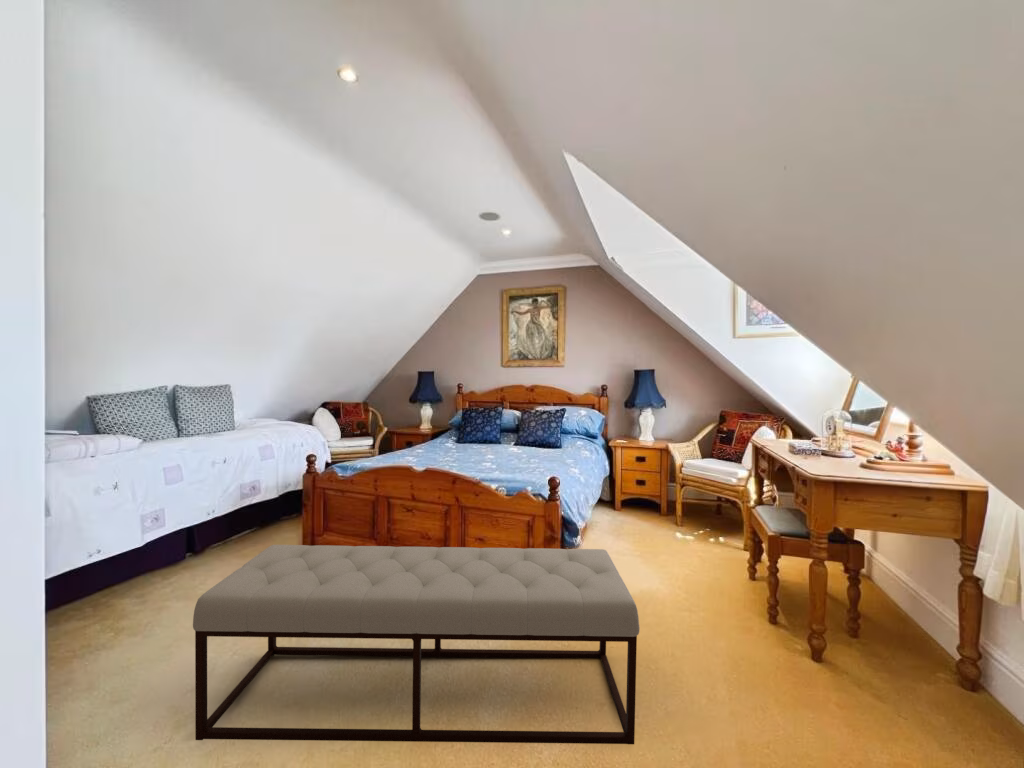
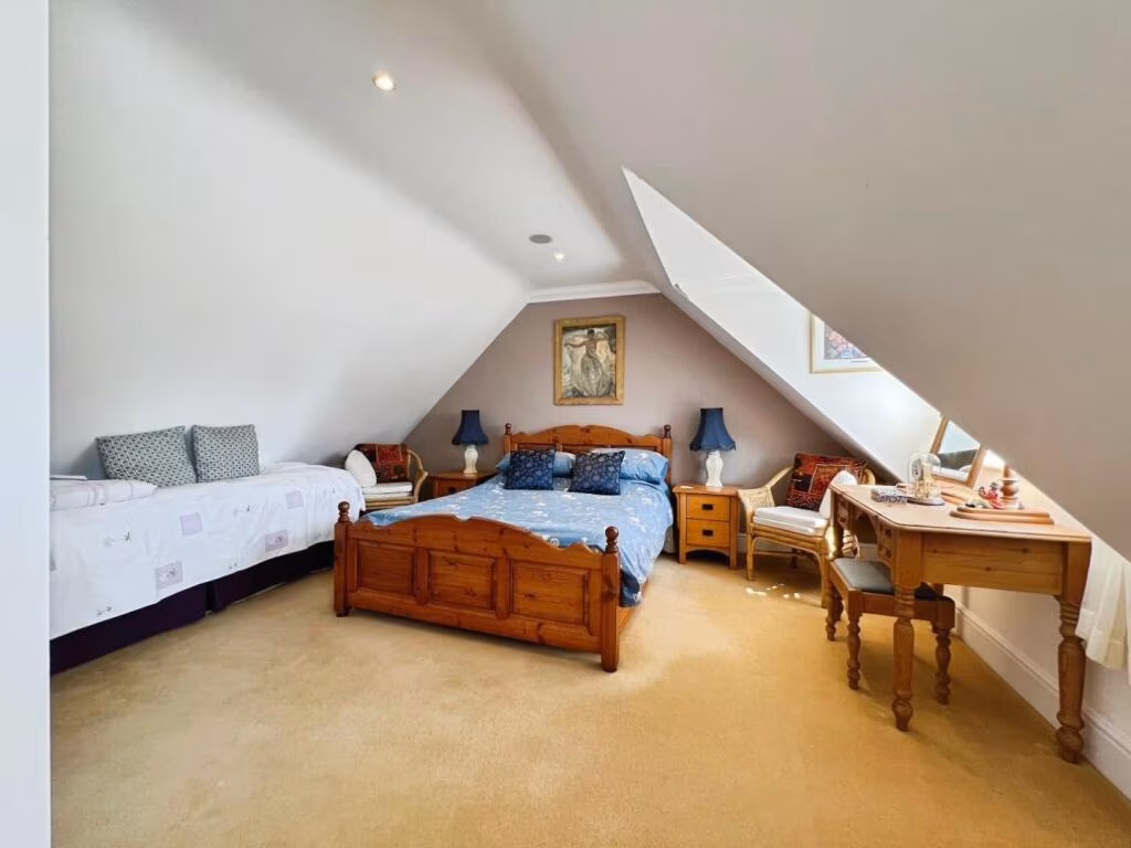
- bench (429, 630)
